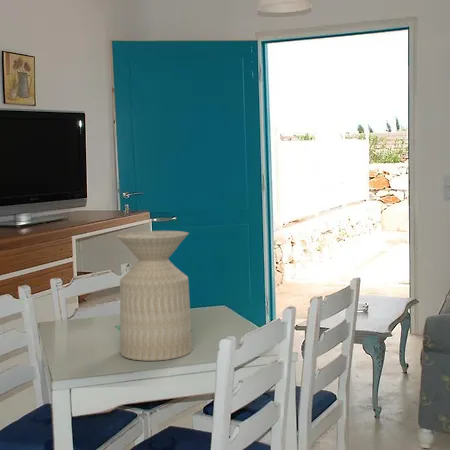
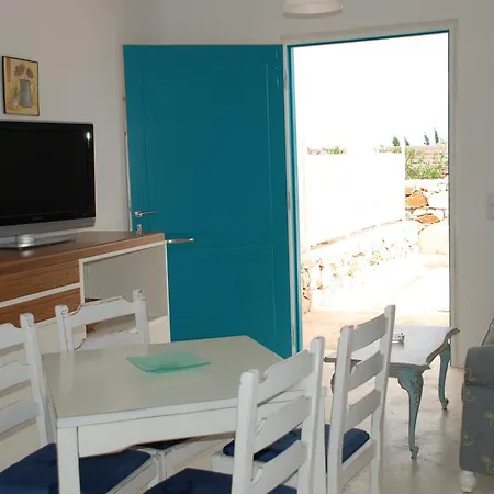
- side table (154, 293)
